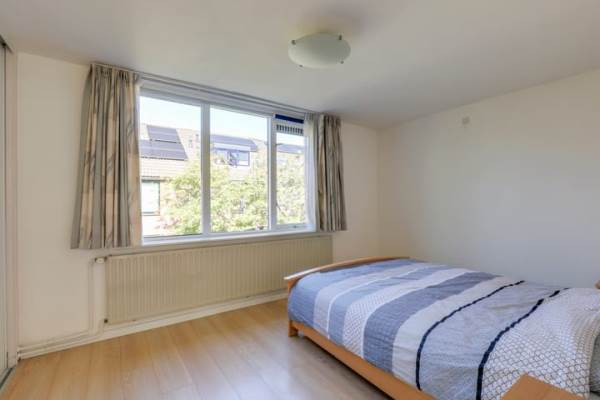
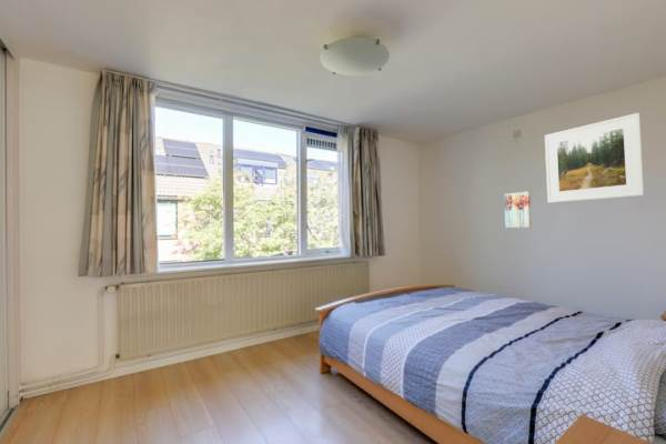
+ wall art (516, 210)
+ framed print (588, 162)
